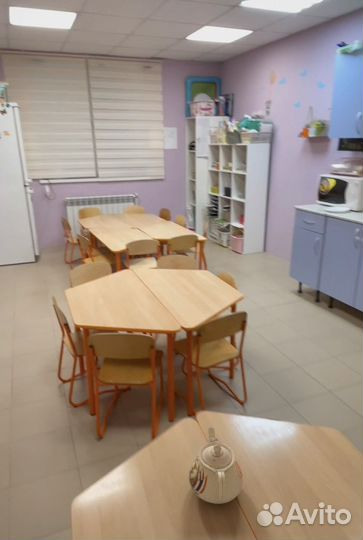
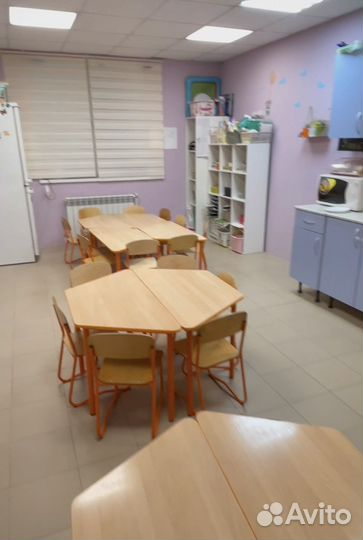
- teapot (215, 466)
